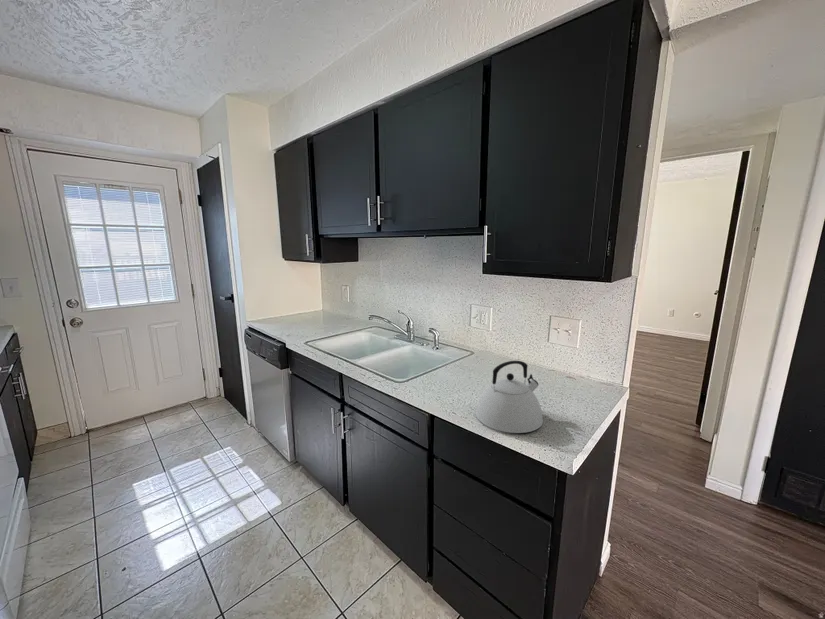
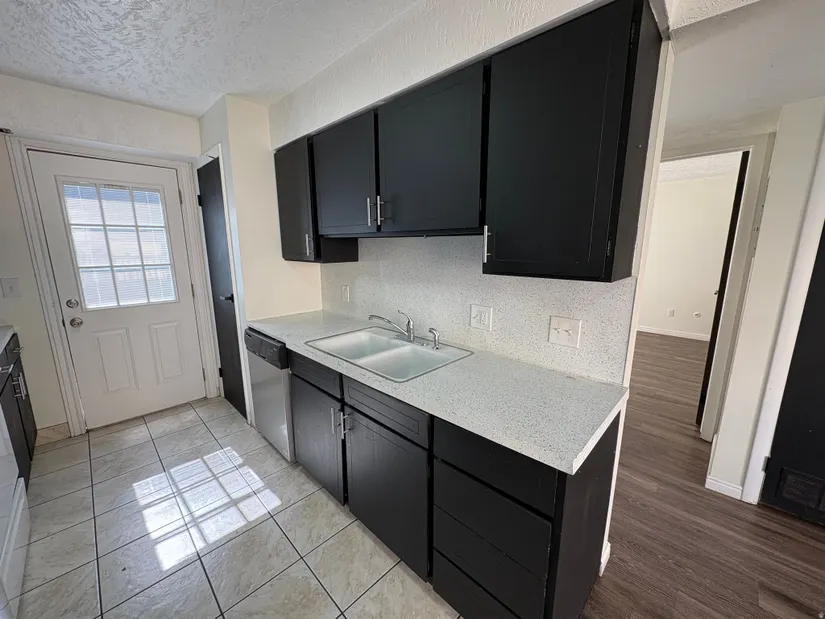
- kettle (510, 388)
